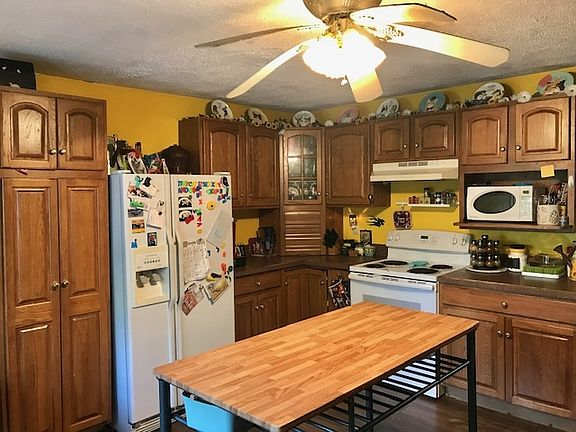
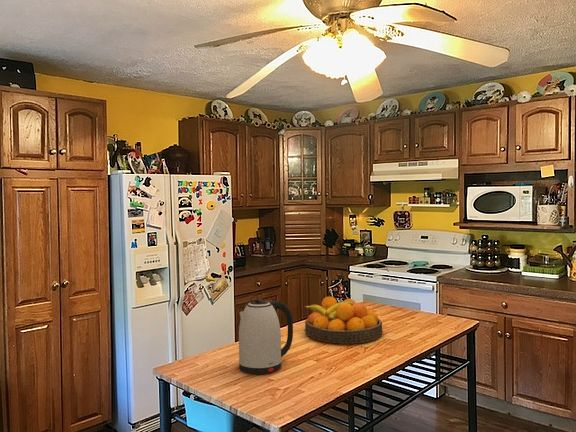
+ kettle (266, 332)
+ fruit bowl (343, 316)
